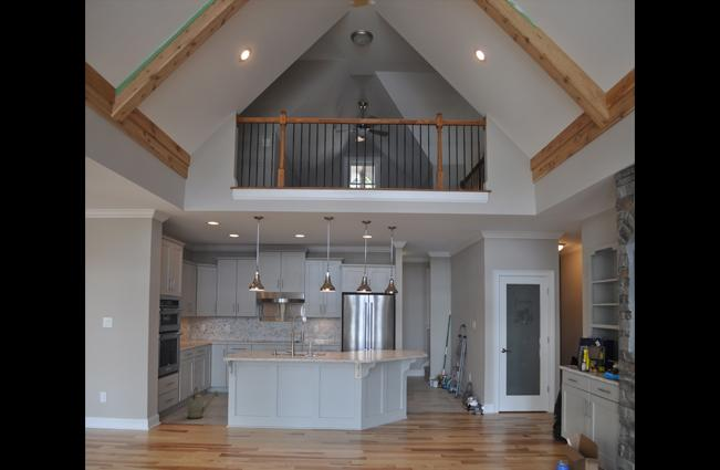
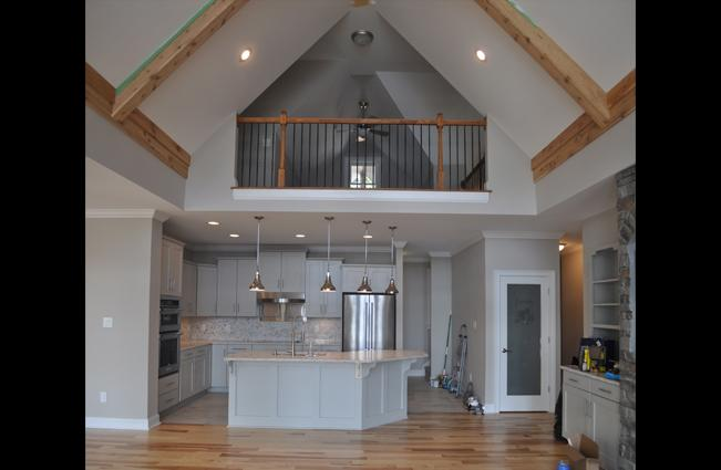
- watering can (201, 401)
